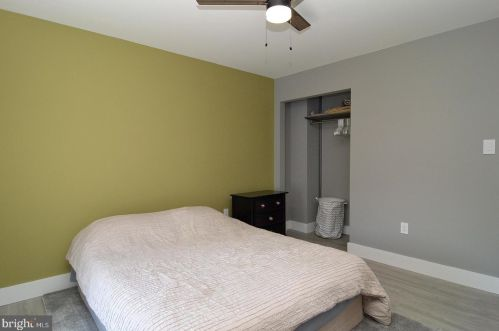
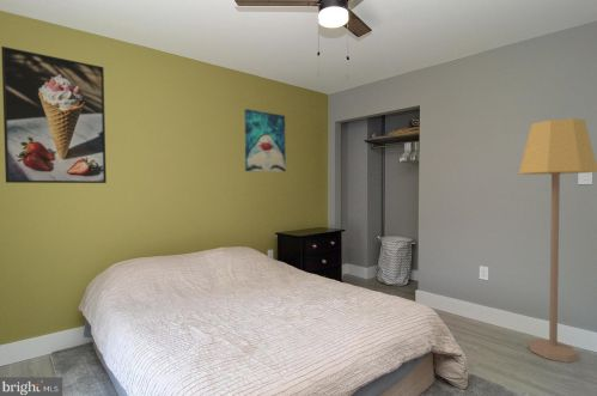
+ lamp (554, 238)
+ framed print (57, 120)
+ wall art (266, 142)
